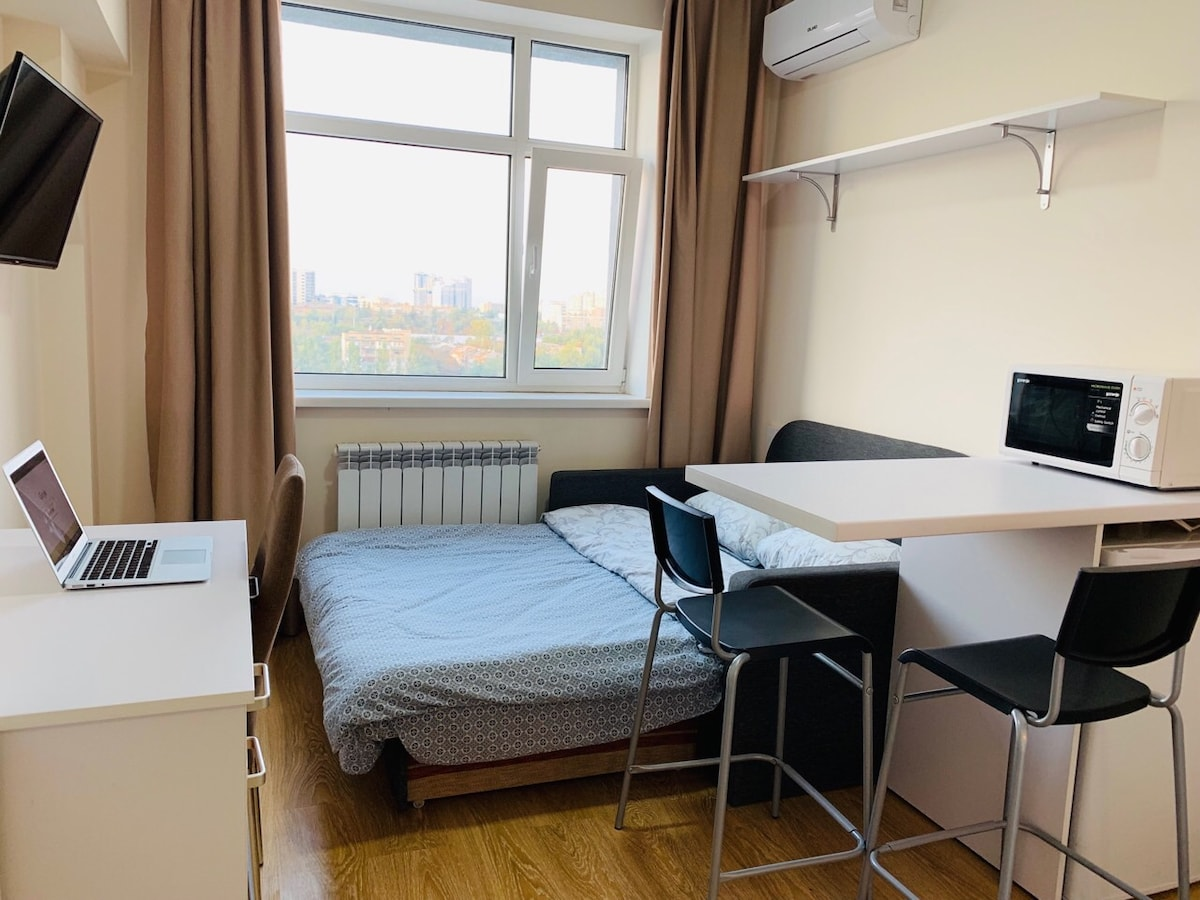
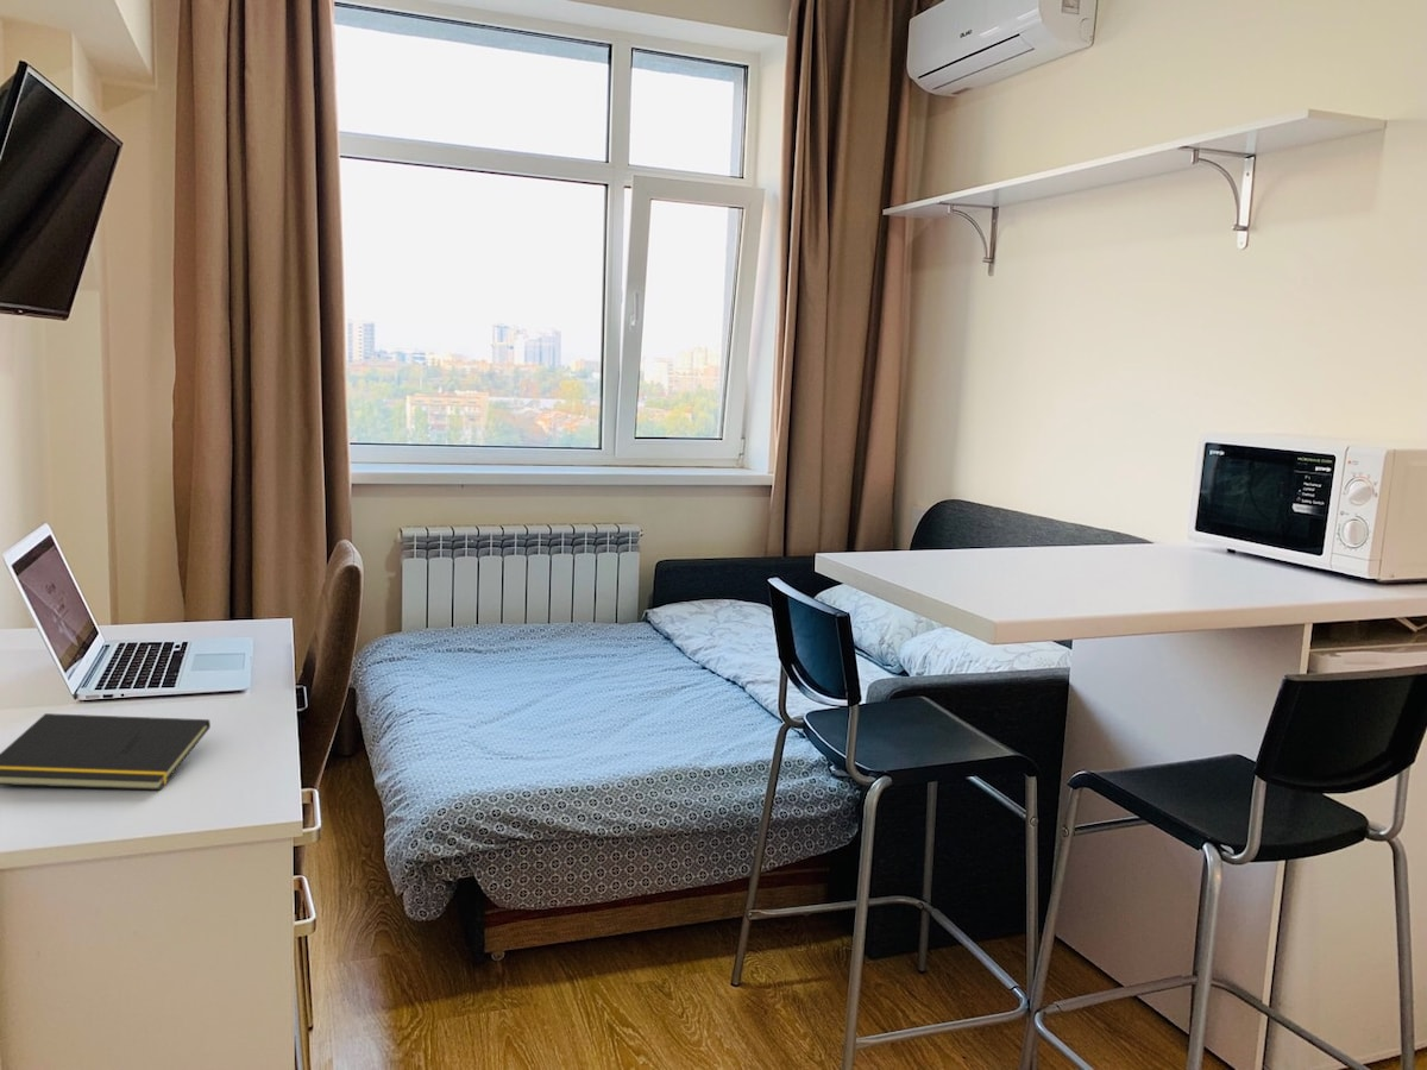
+ notepad (100, 749)
